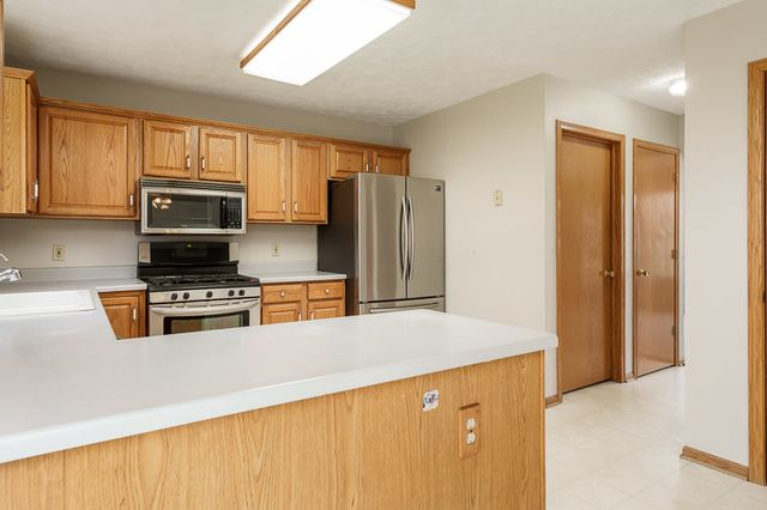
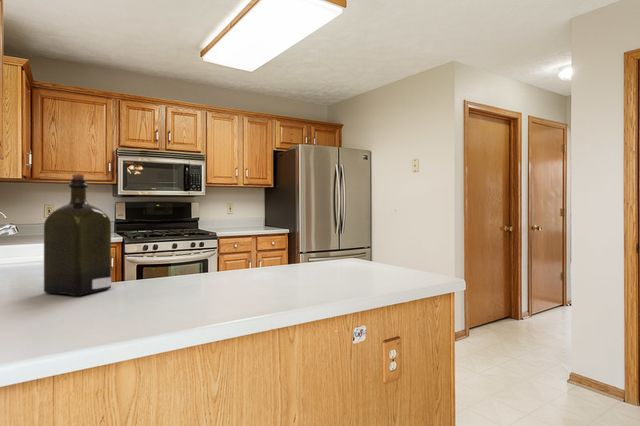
+ liquor (78, 232)
